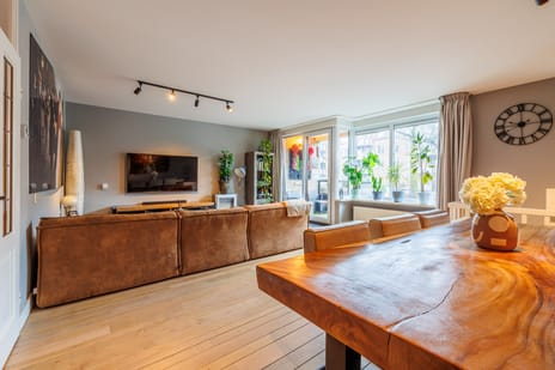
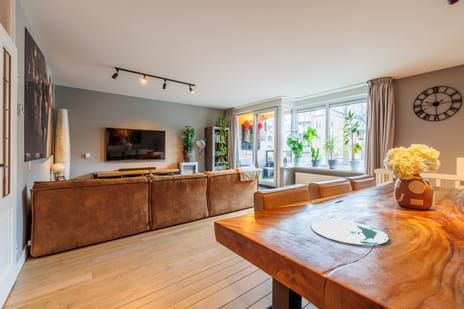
+ plate (347, 227)
